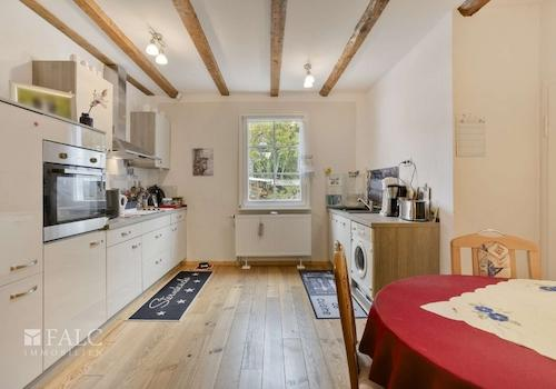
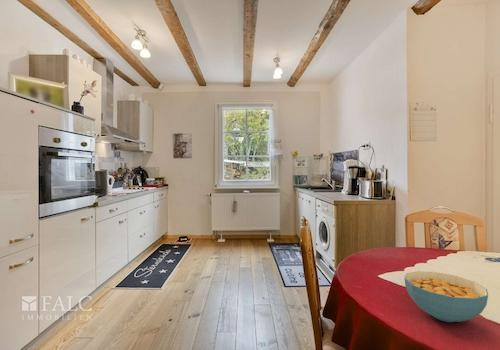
+ cereal bowl (443, 299)
